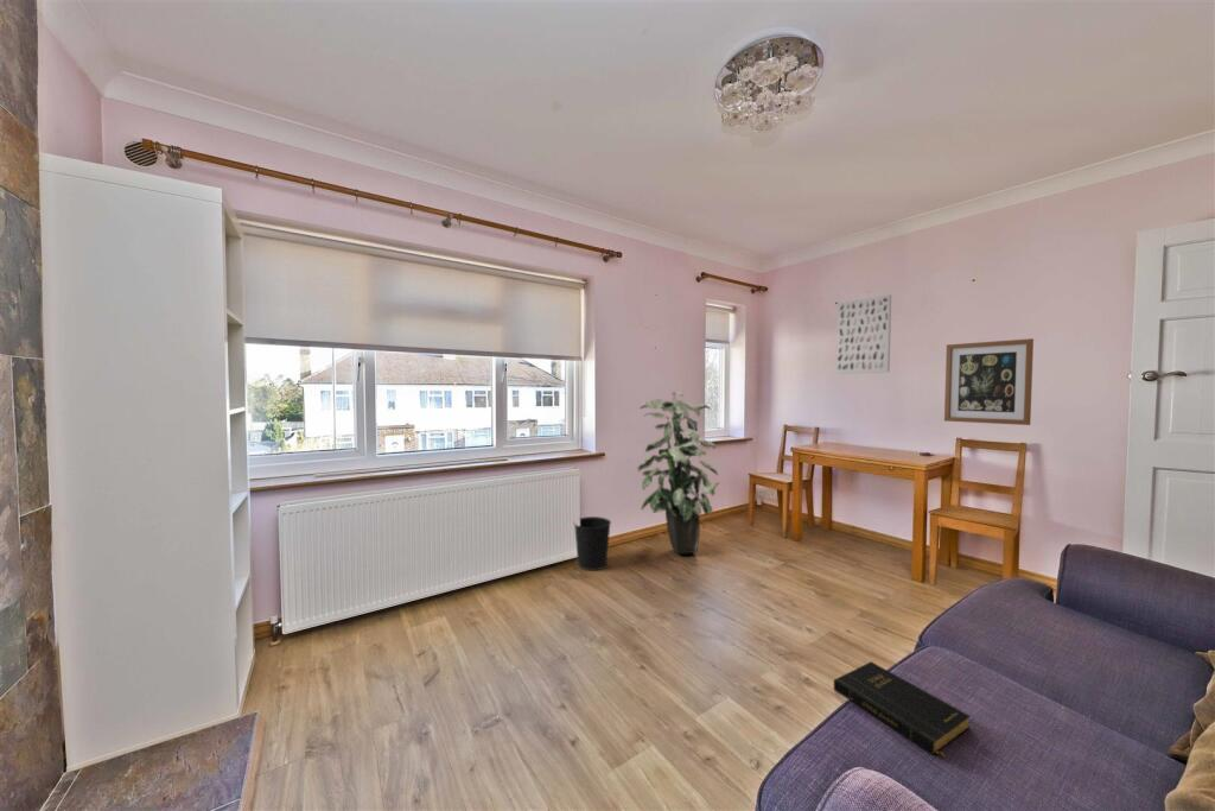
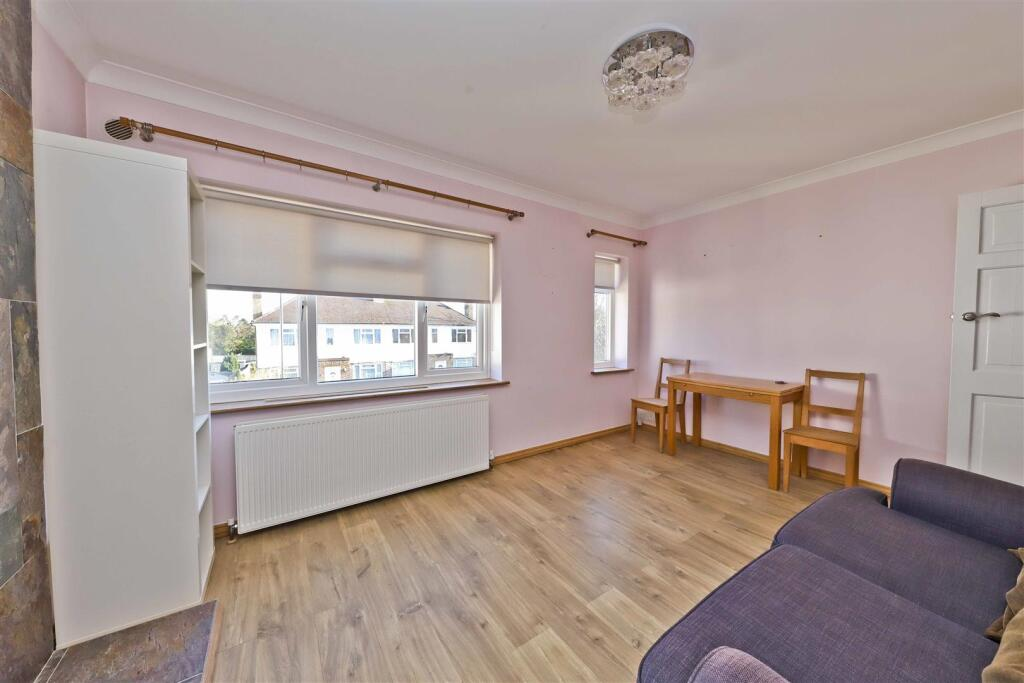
- book (901, 703)
- wastebasket (592, 543)
- wall art (863, 336)
- indoor plant (676, 471)
- wall art (985, 382)
